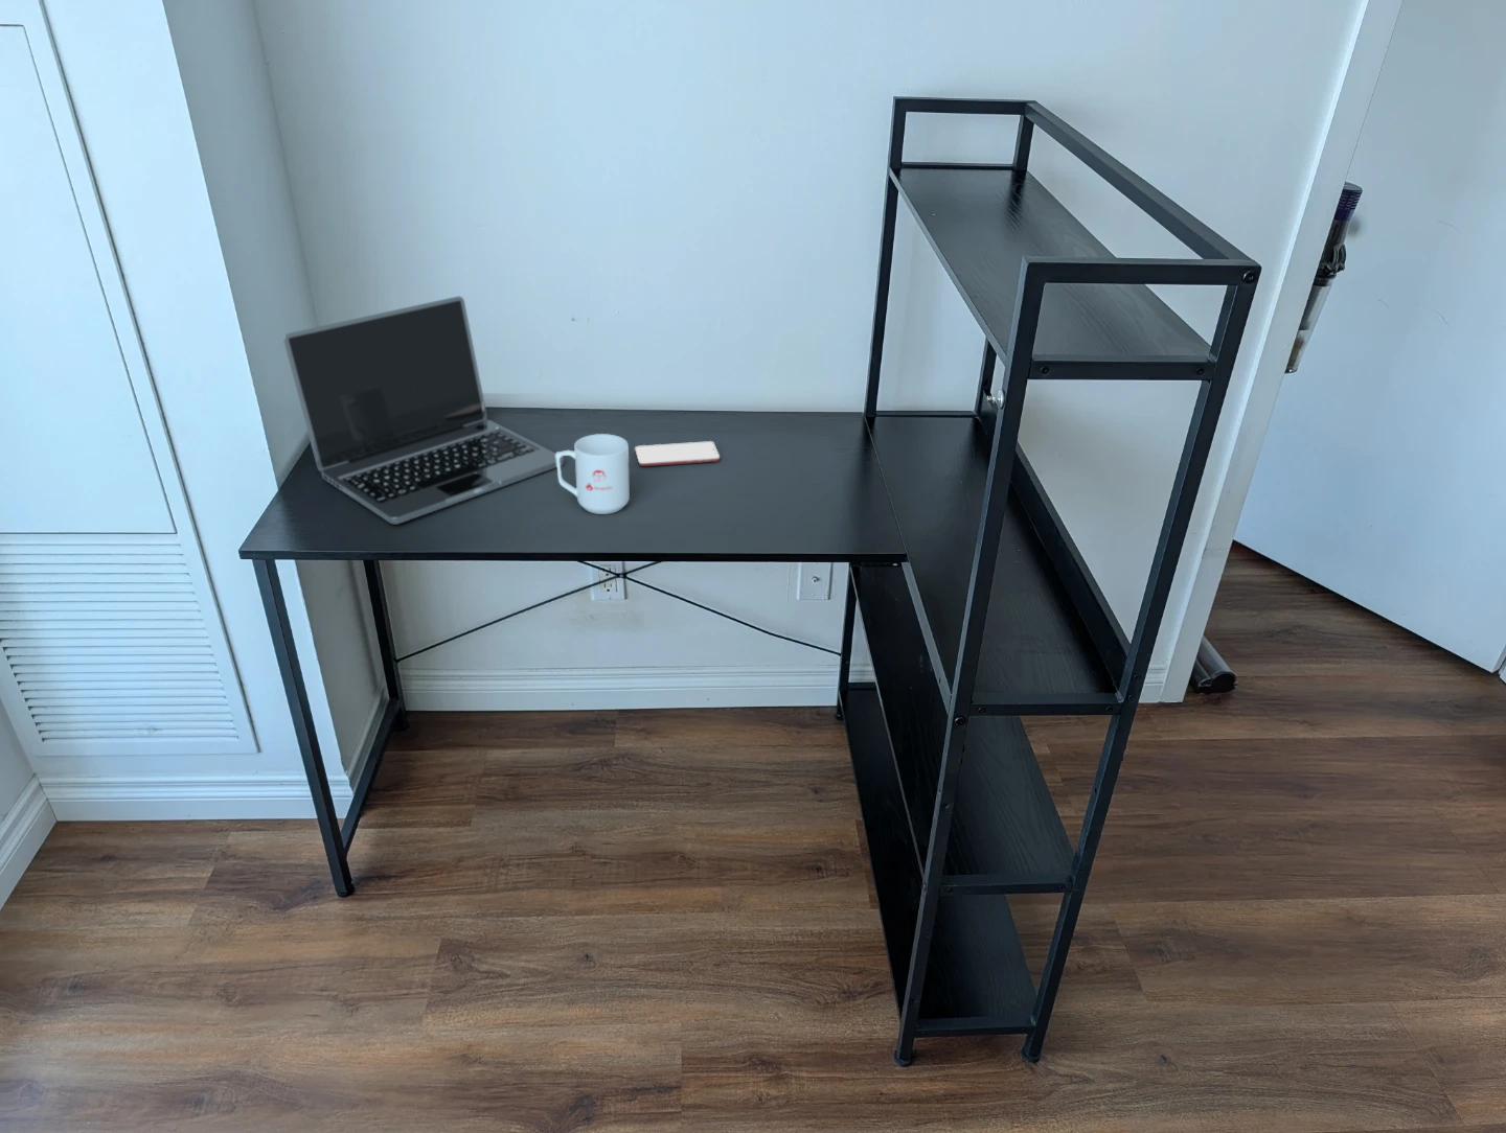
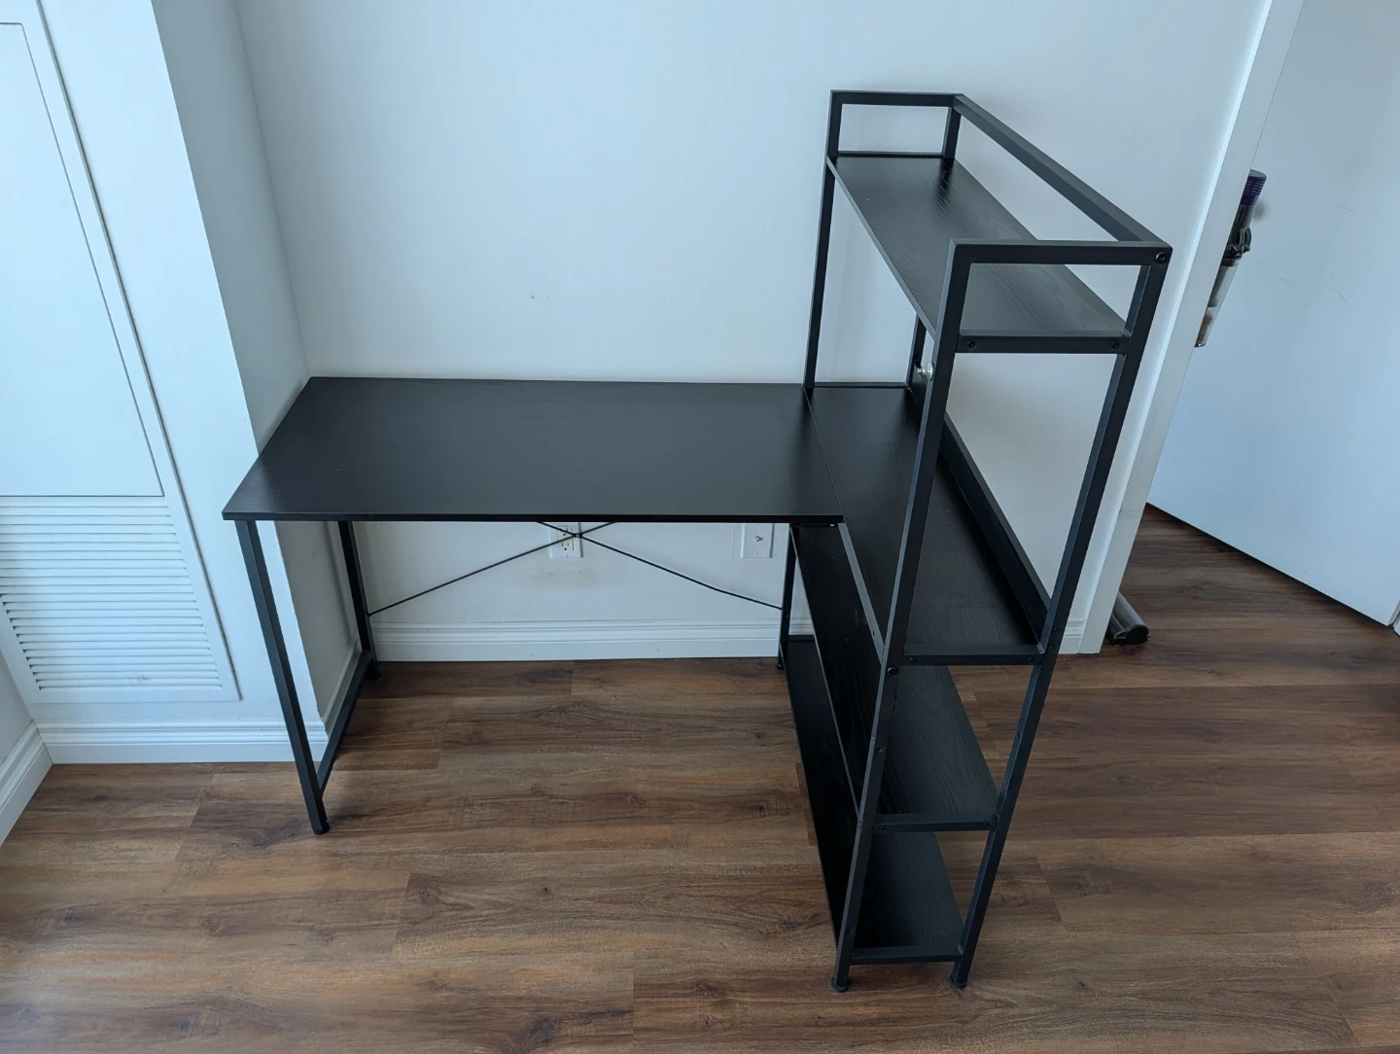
- laptop (430, 402)
- smartphone (676, 453)
- mug (593, 475)
